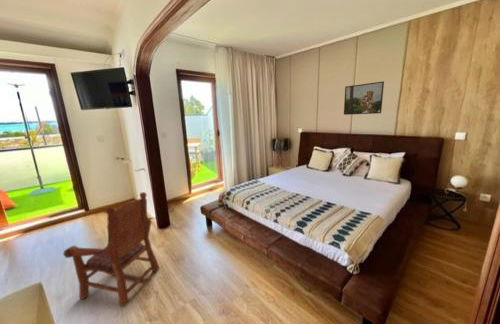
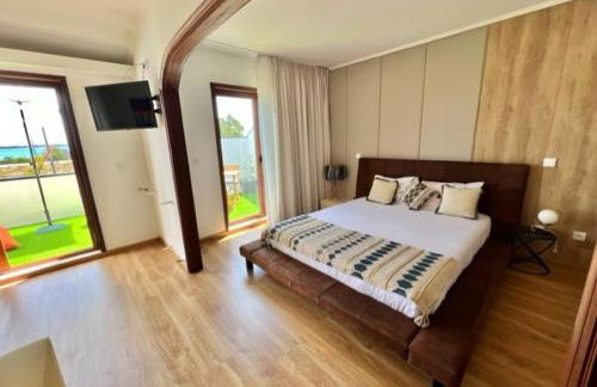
- armchair (115, 241)
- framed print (362, 99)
